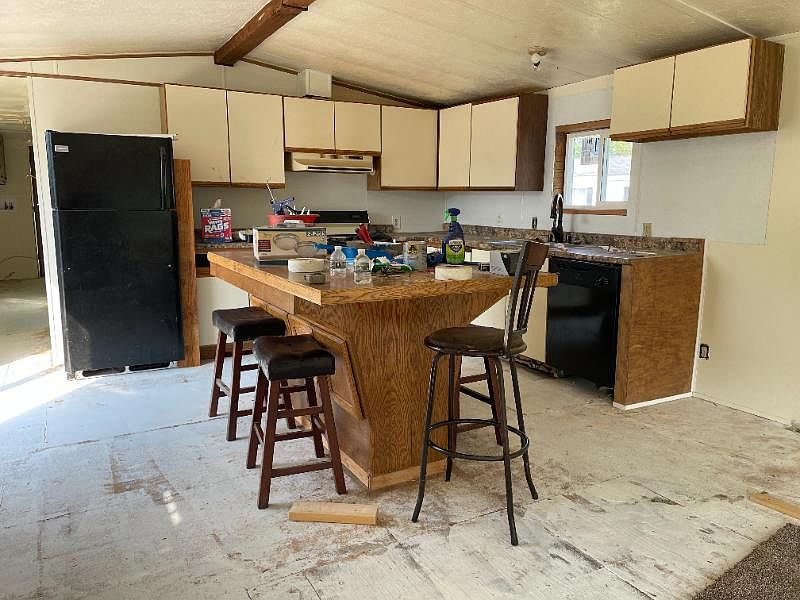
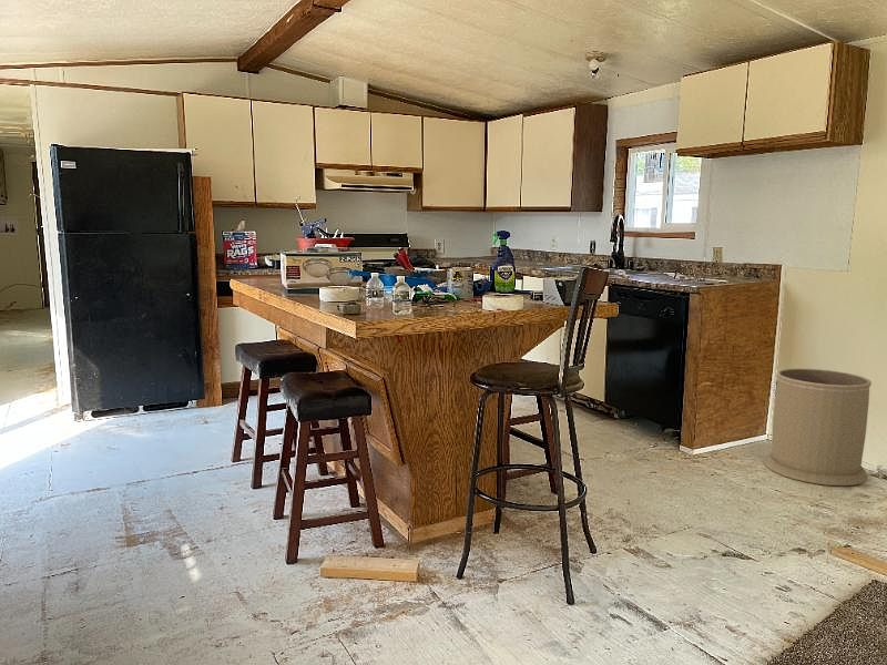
+ trash can (818, 422)
